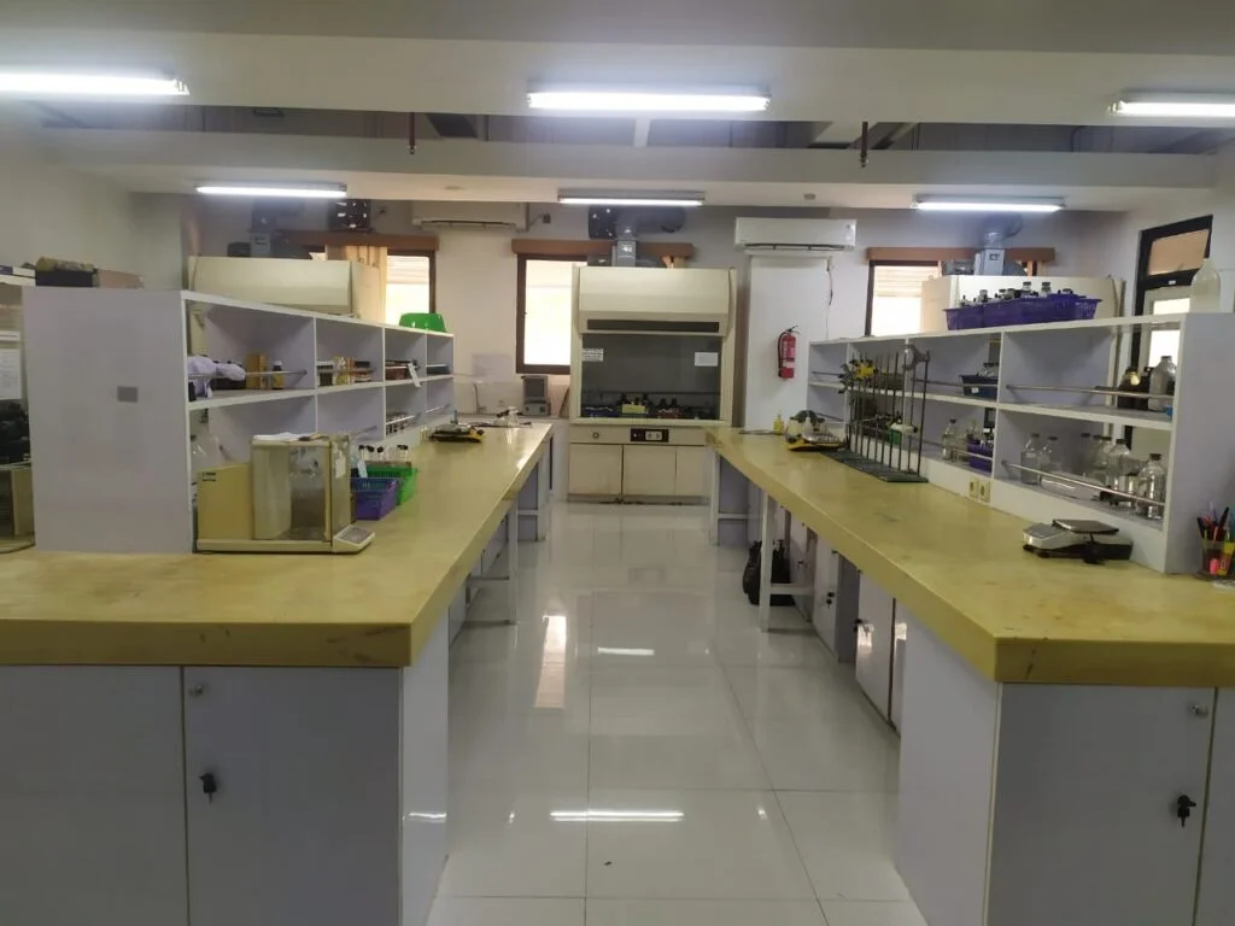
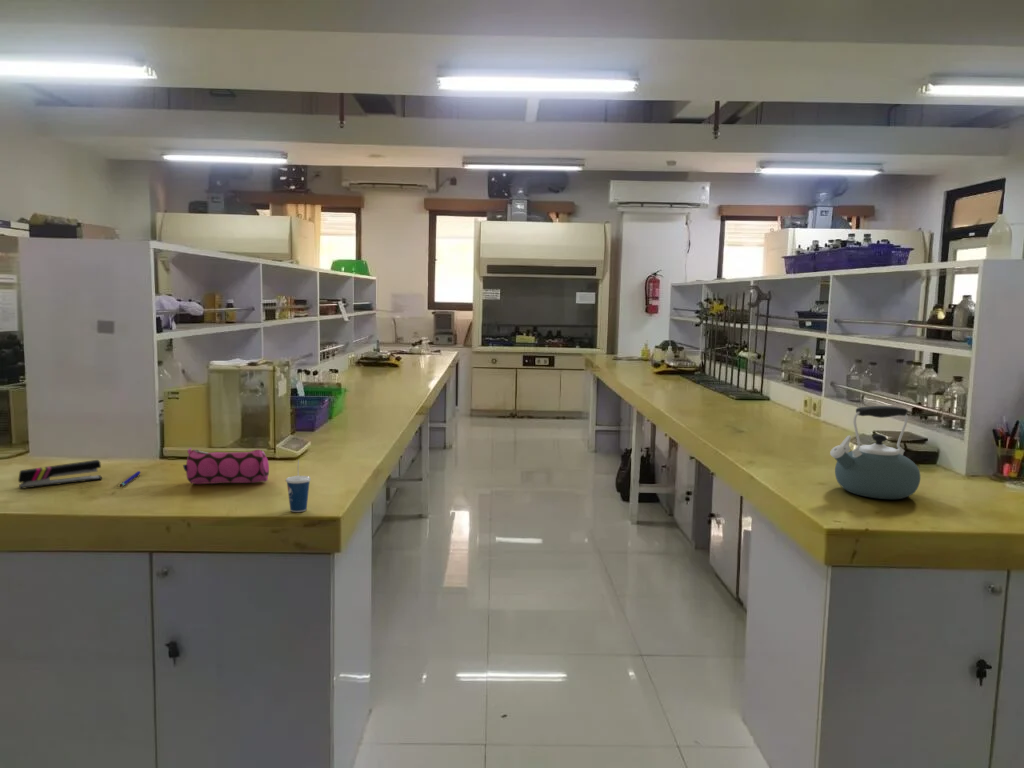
+ cup (298, 485)
+ pencil case (228, 465)
+ kettle (871, 449)
+ stapler (61, 473)
+ pen (130, 478)
